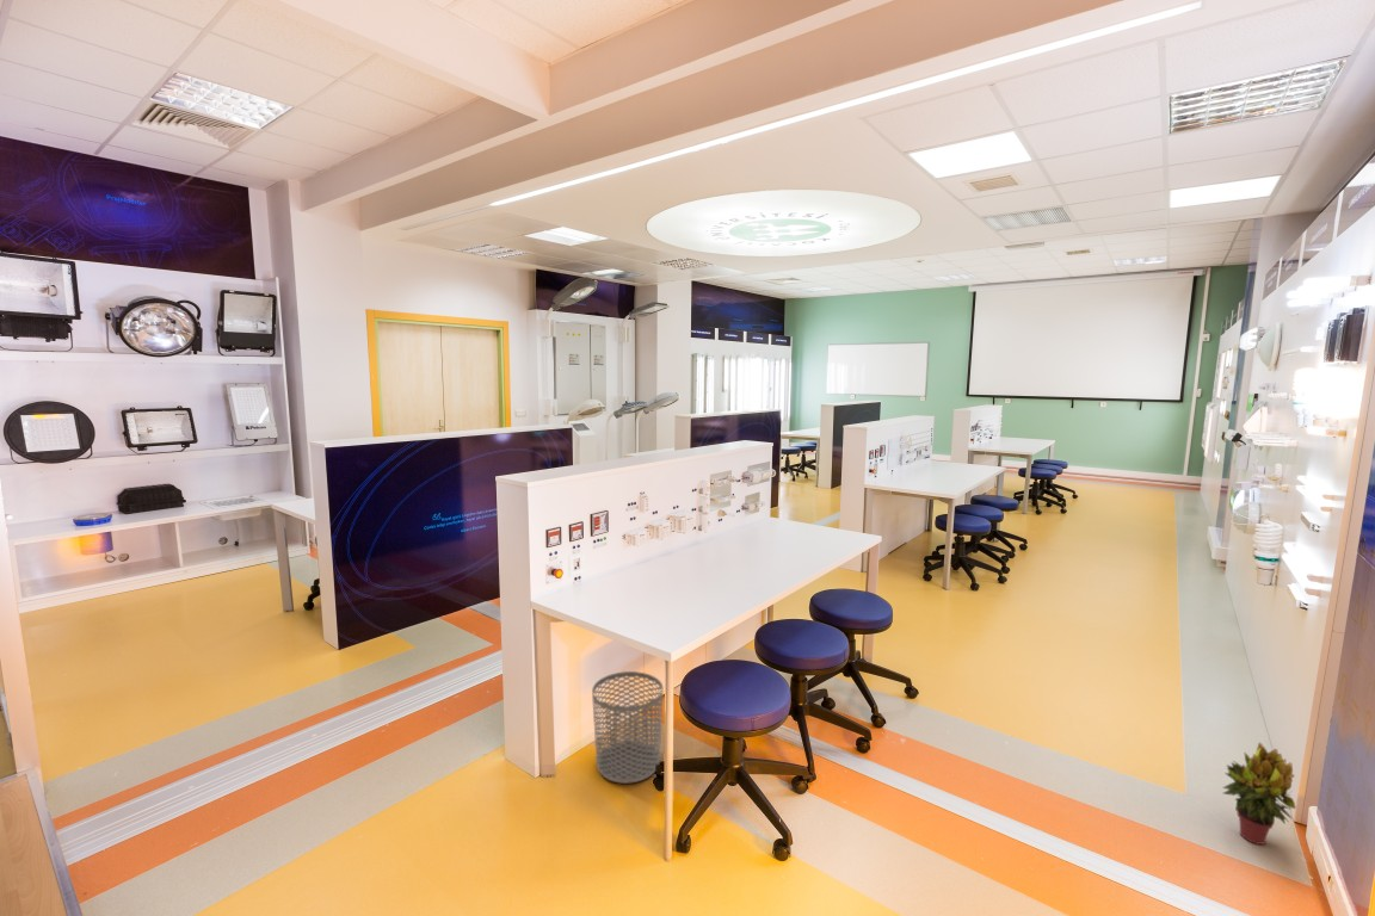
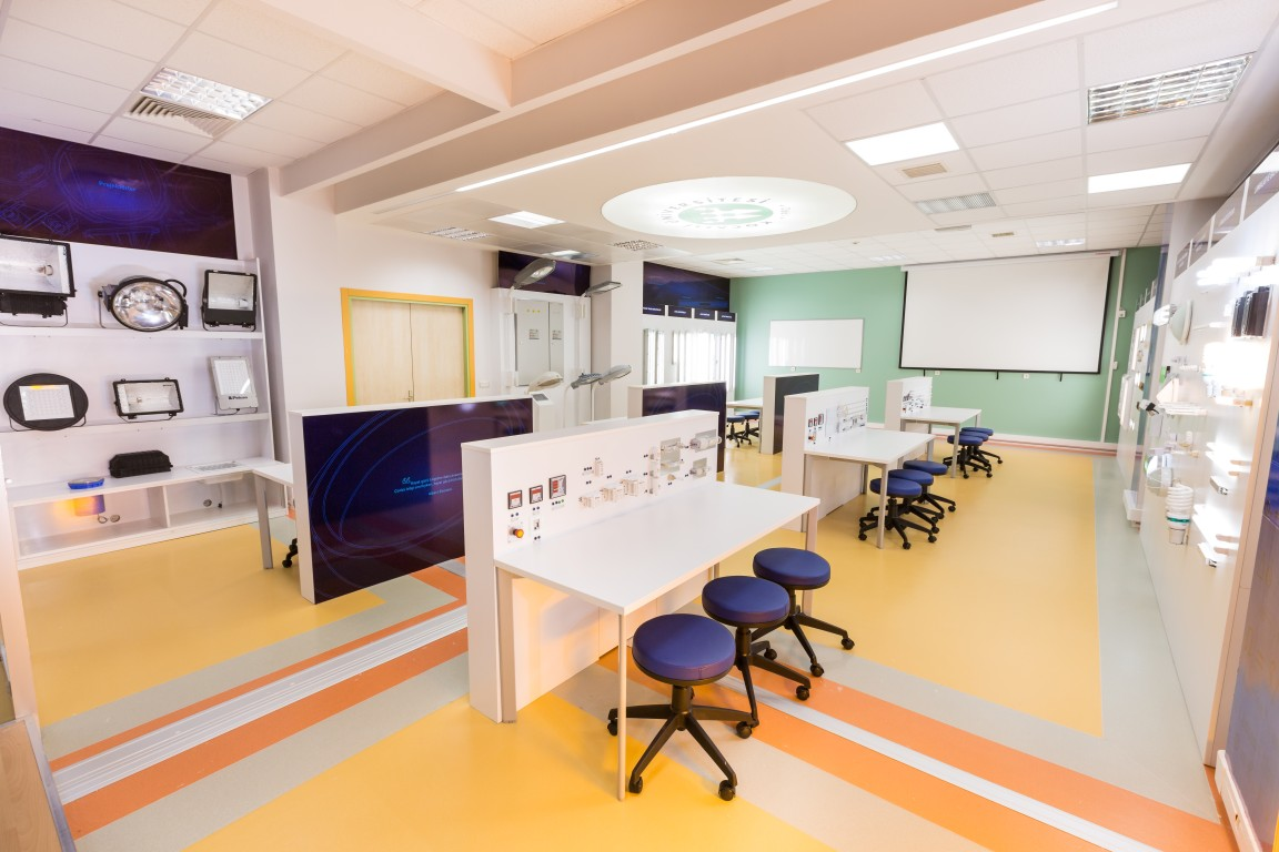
- waste bin (628, 725)
- potted plant (1258, 794)
